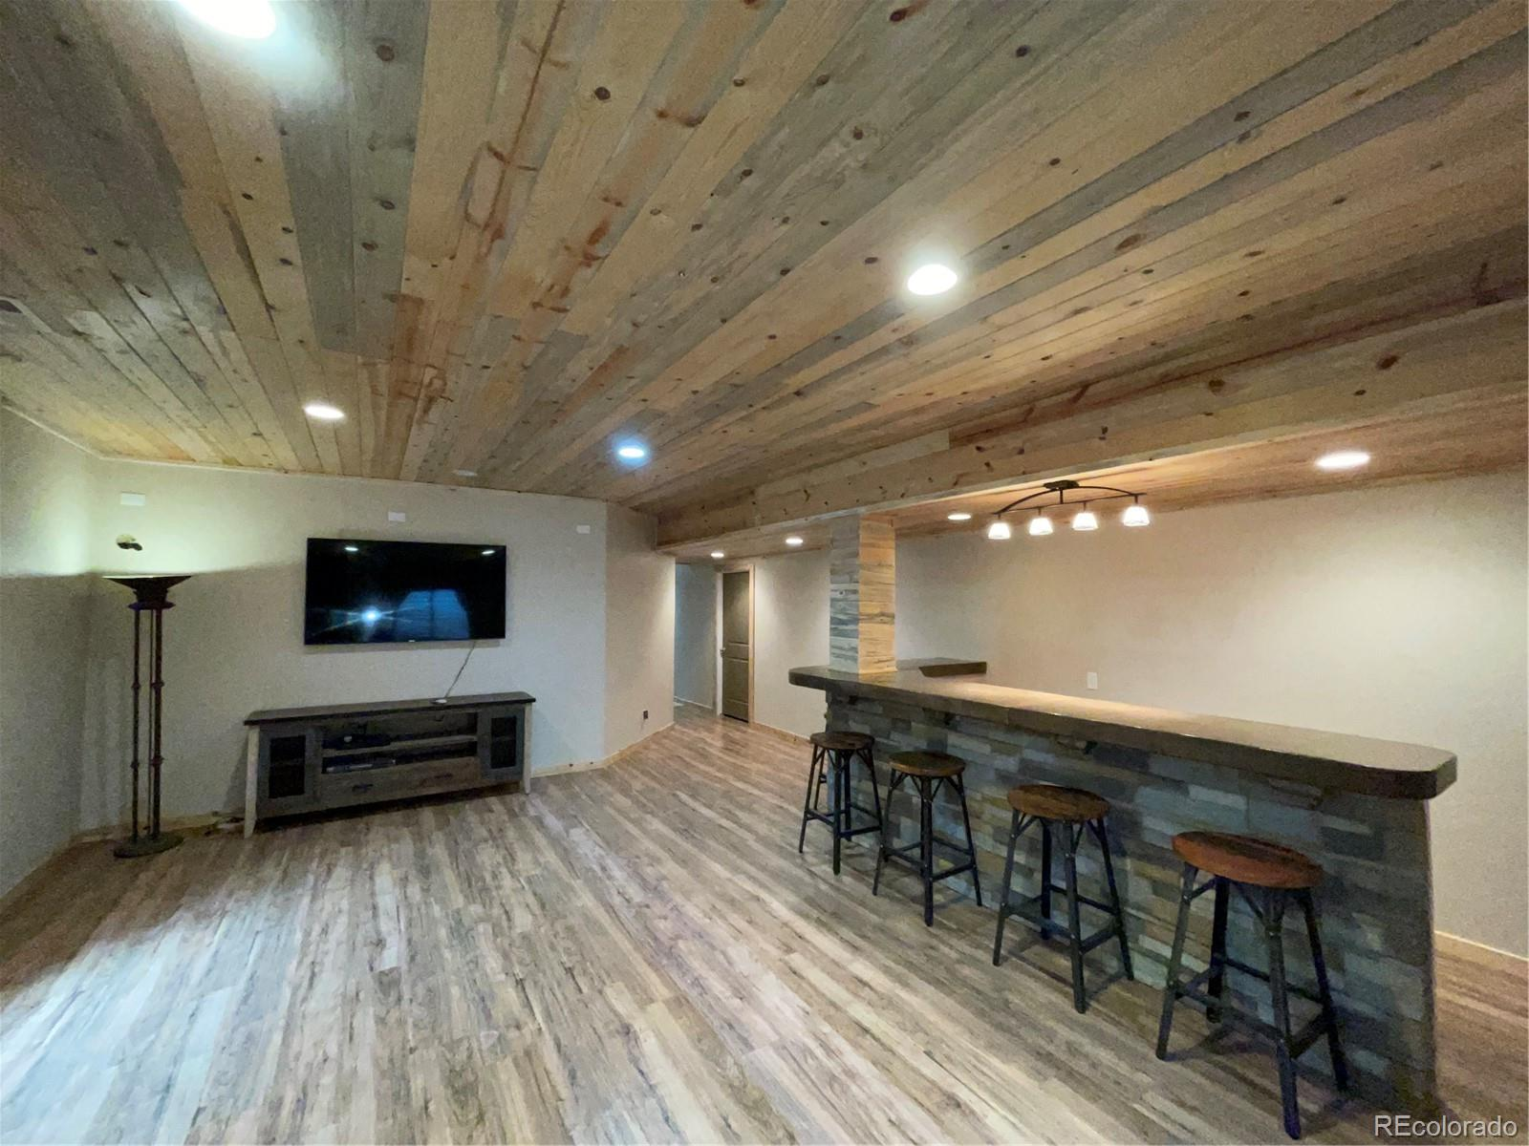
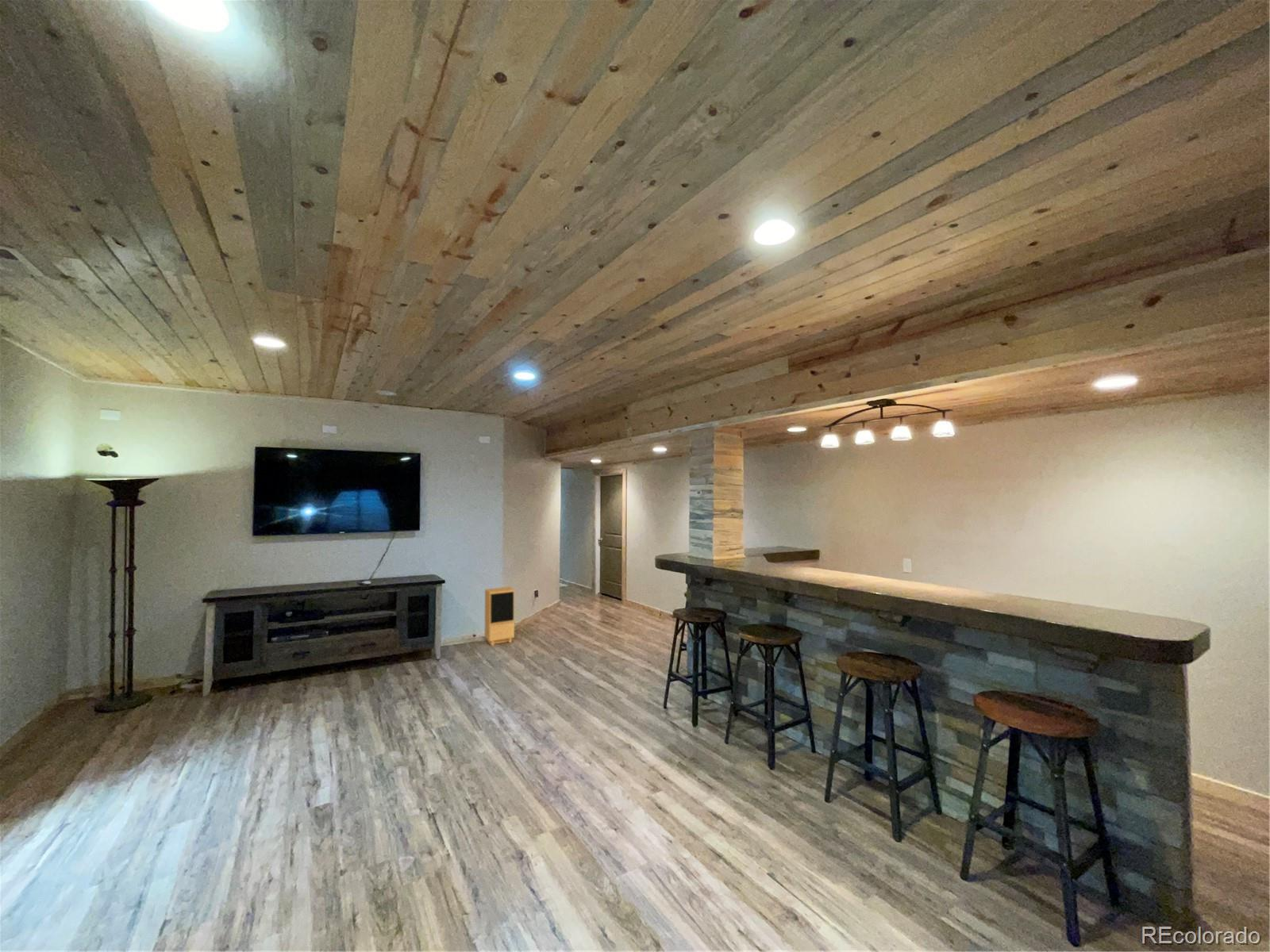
+ speaker (499, 616)
